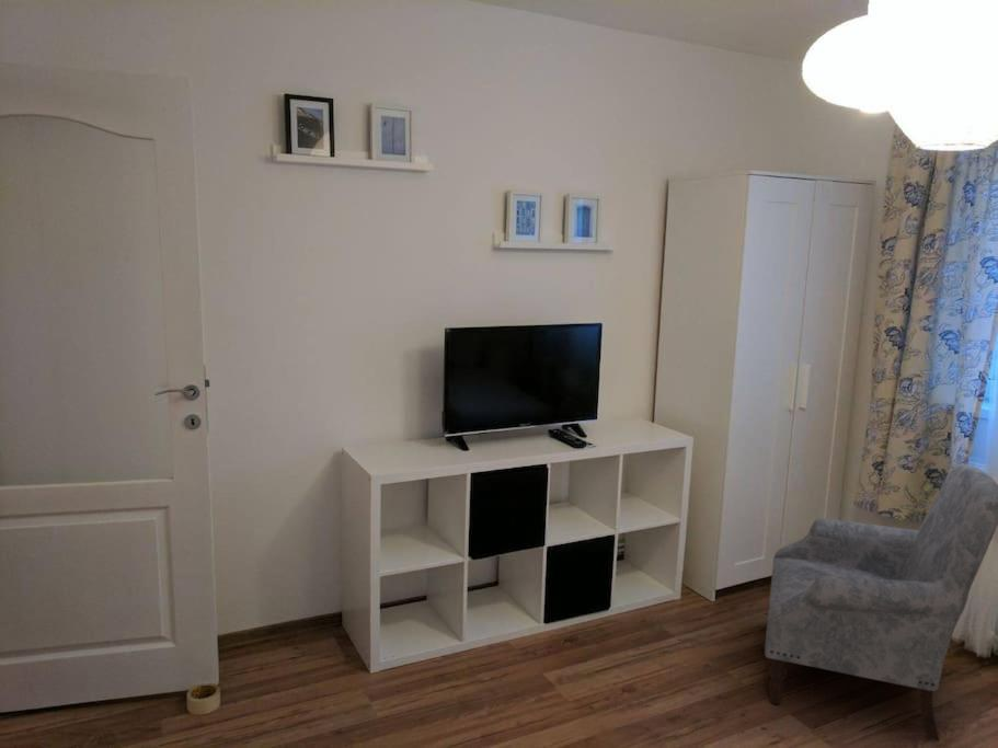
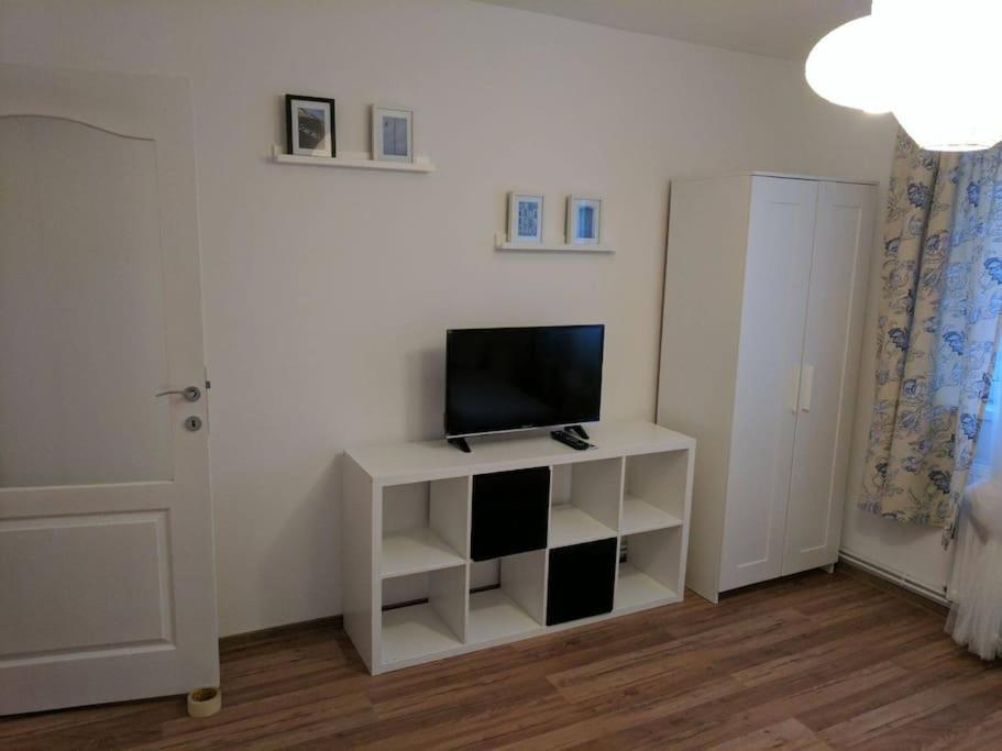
- armchair (871, 573)
